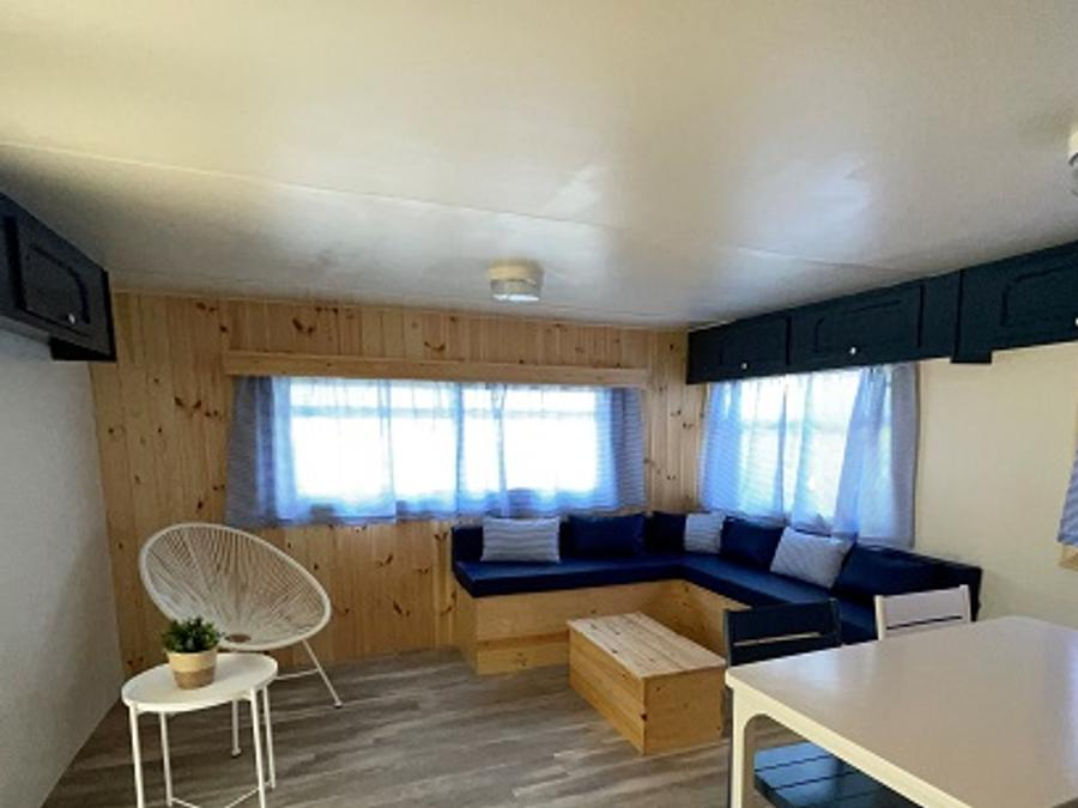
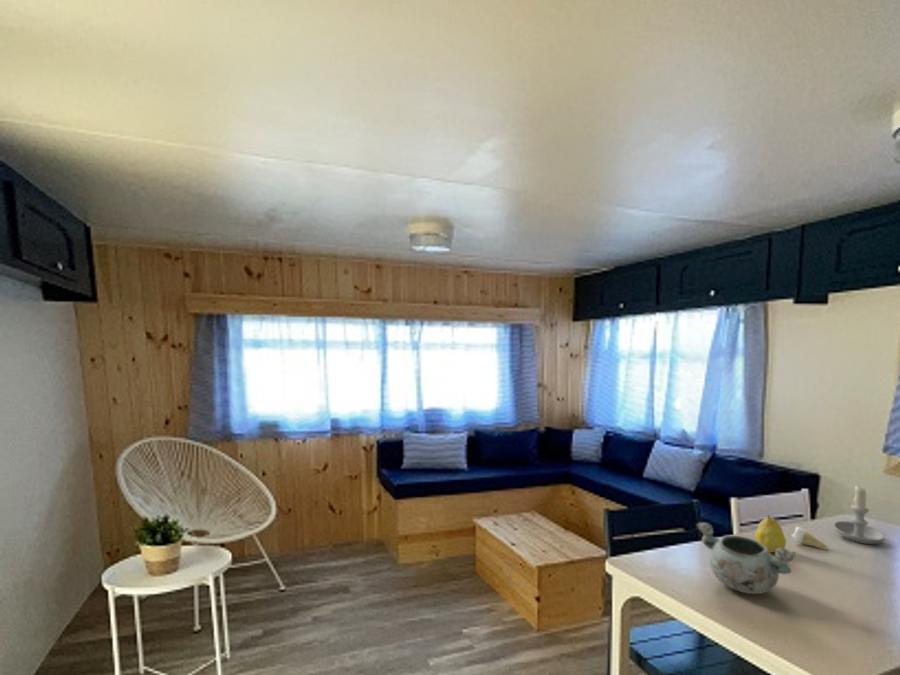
+ tooth (809, 537)
+ decorative bowl (741, 559)
+ candle (859, 512)
+ fruit (771, 533)
